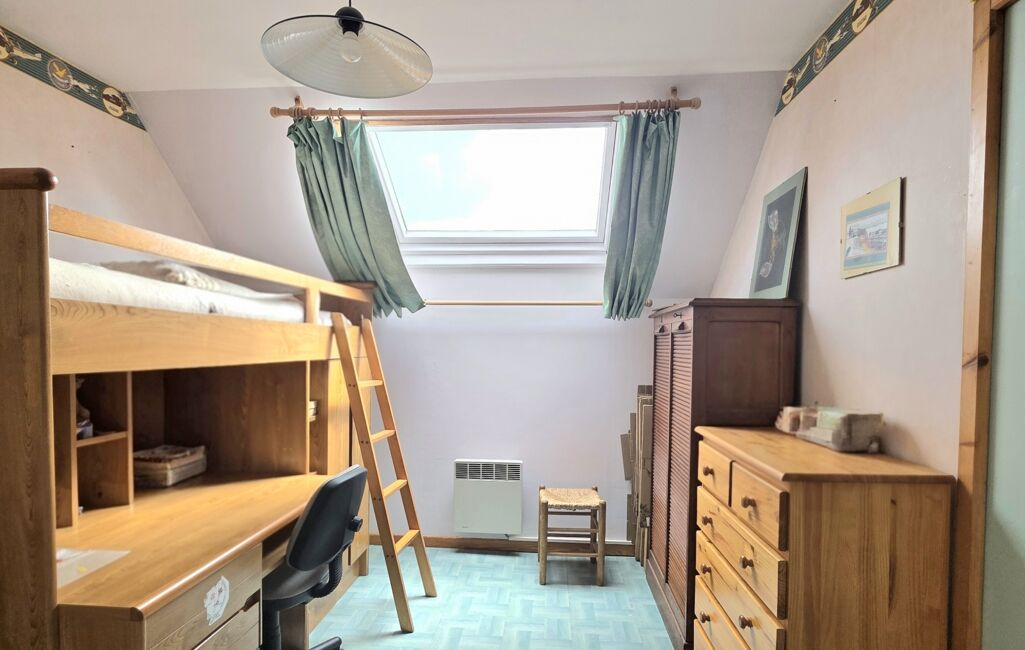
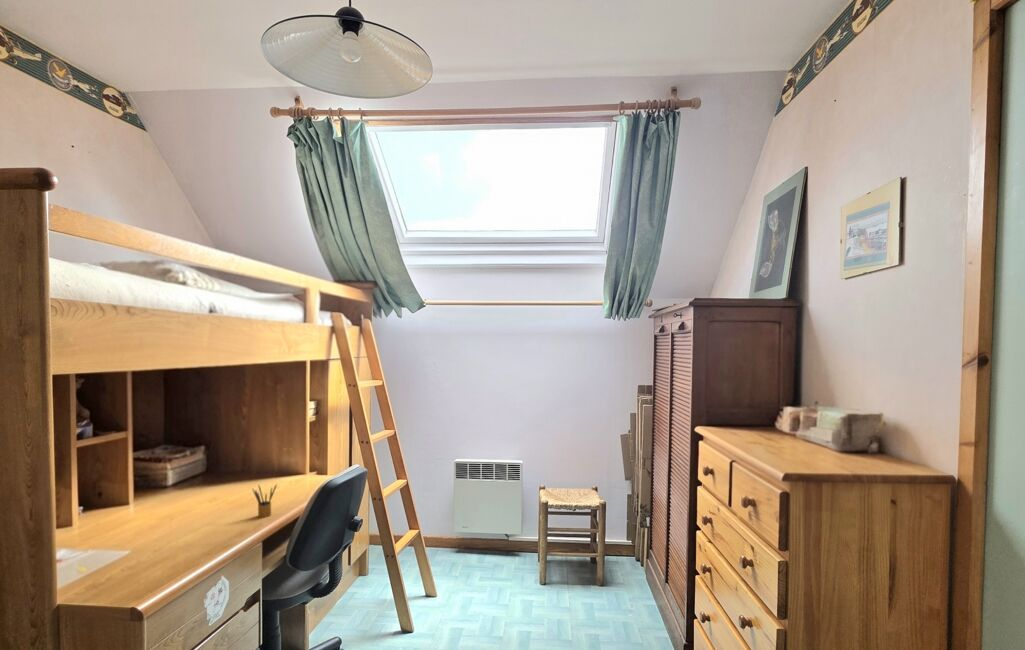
+ pencil box (265, 500)
